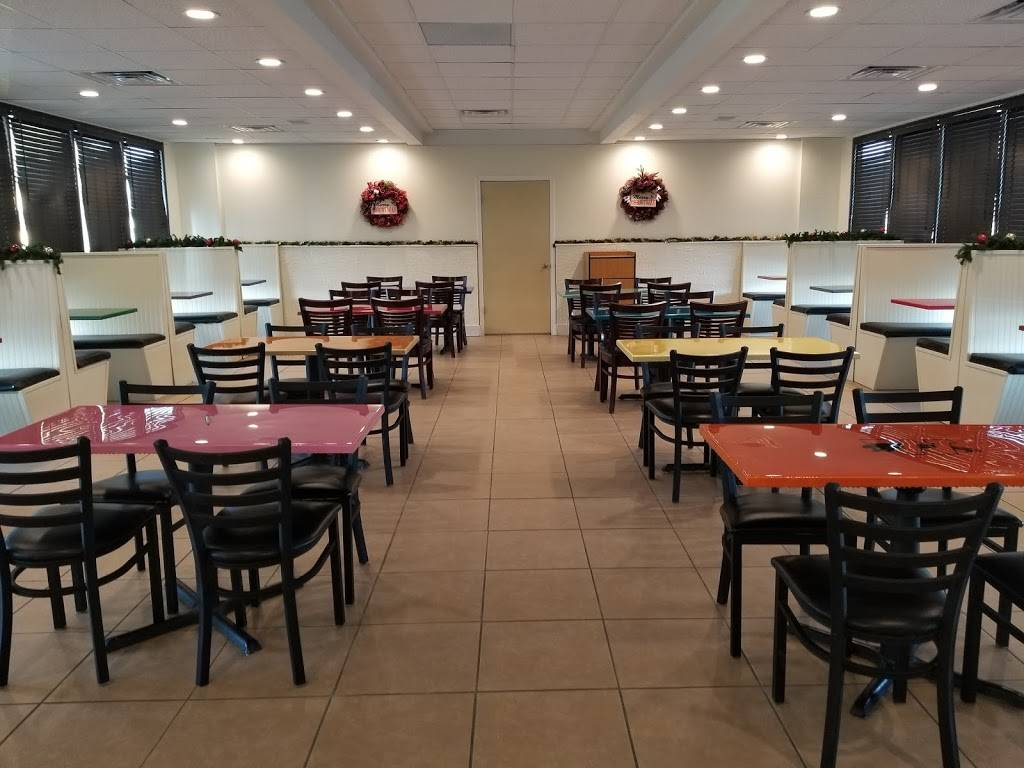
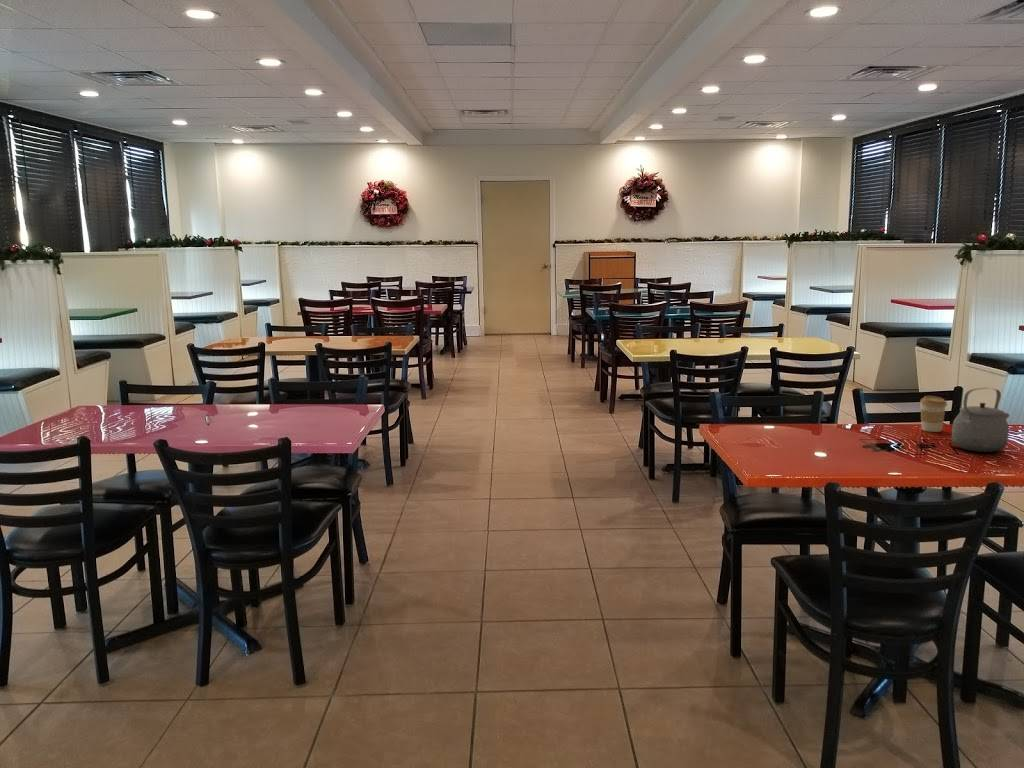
+ coffee cup (932, 413)
+ tea kettle (986, 417)
